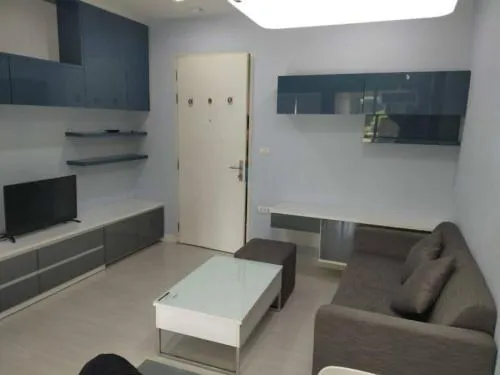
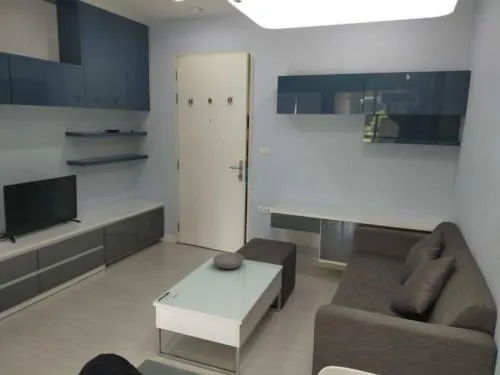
+ bowl (228, 262)
